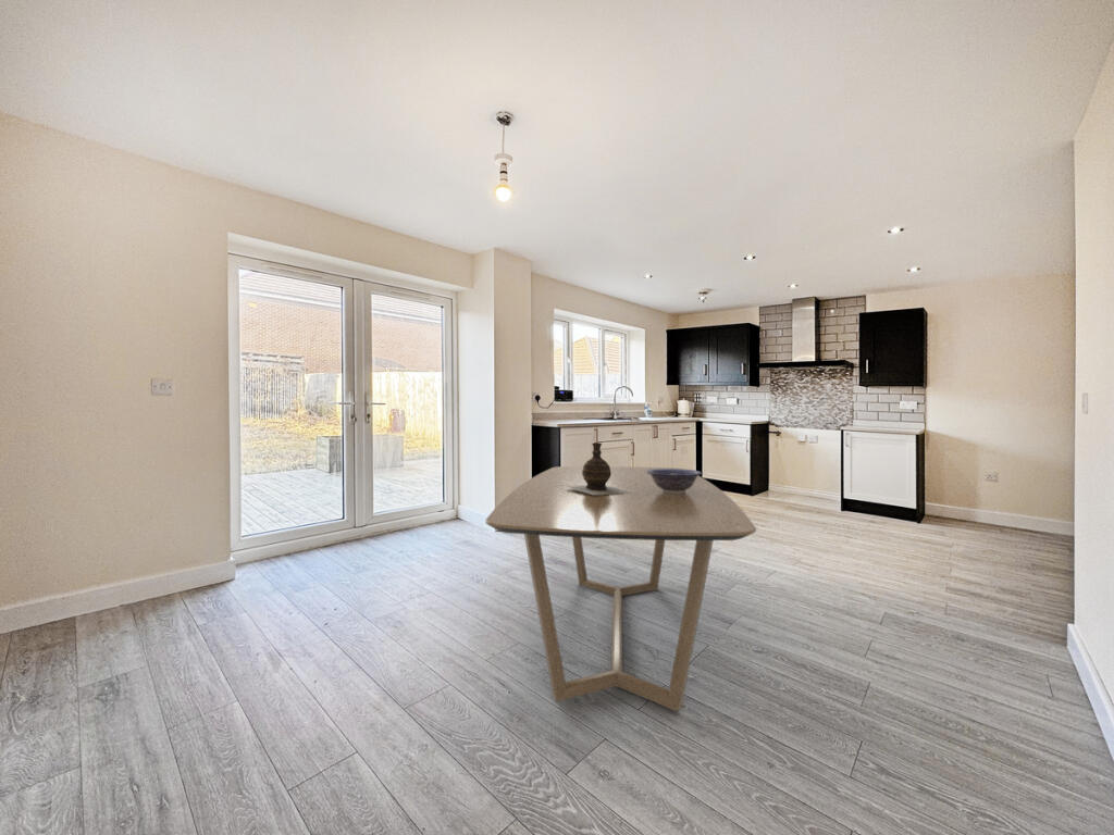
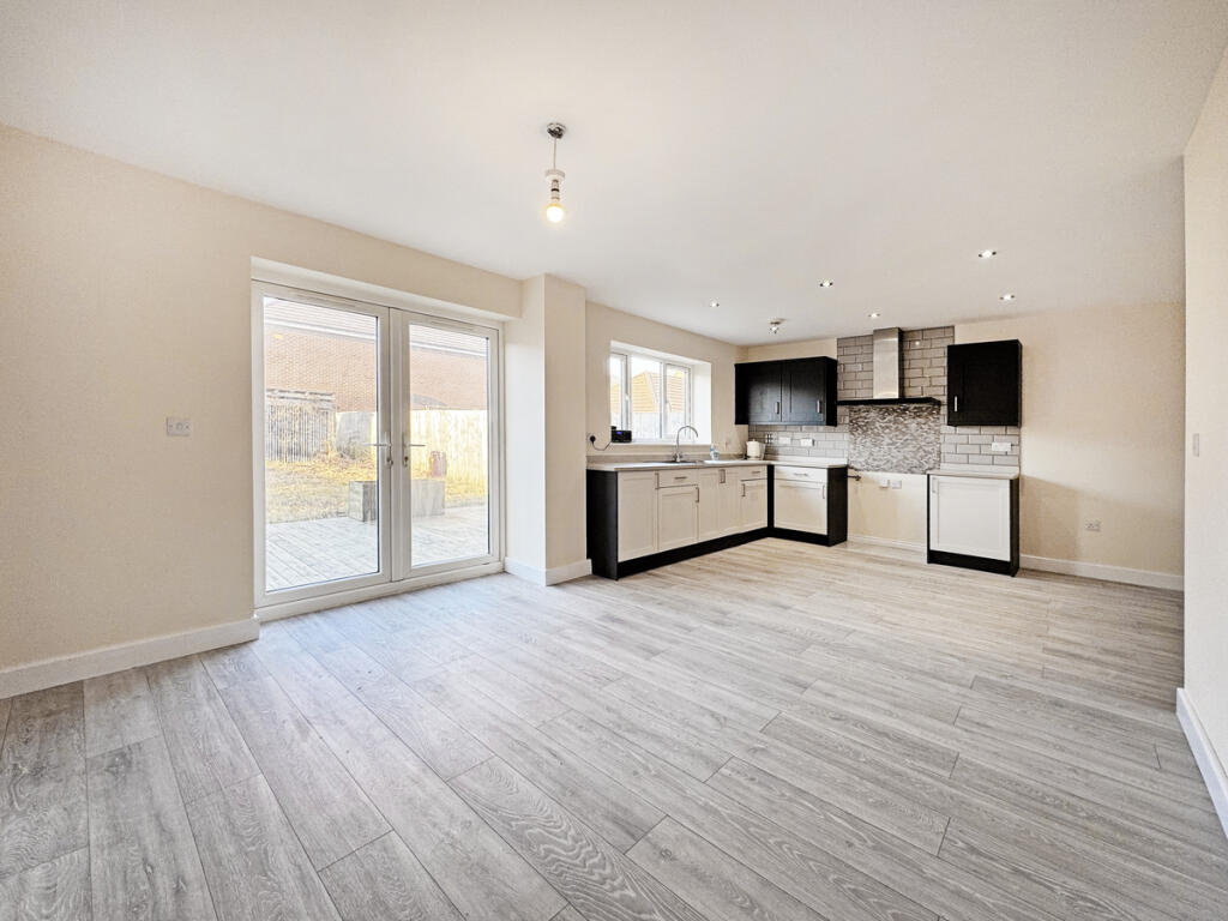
- dining table (617, 538)
- ceramic jug (597, 465)
- decorative bowl (673, 481)
